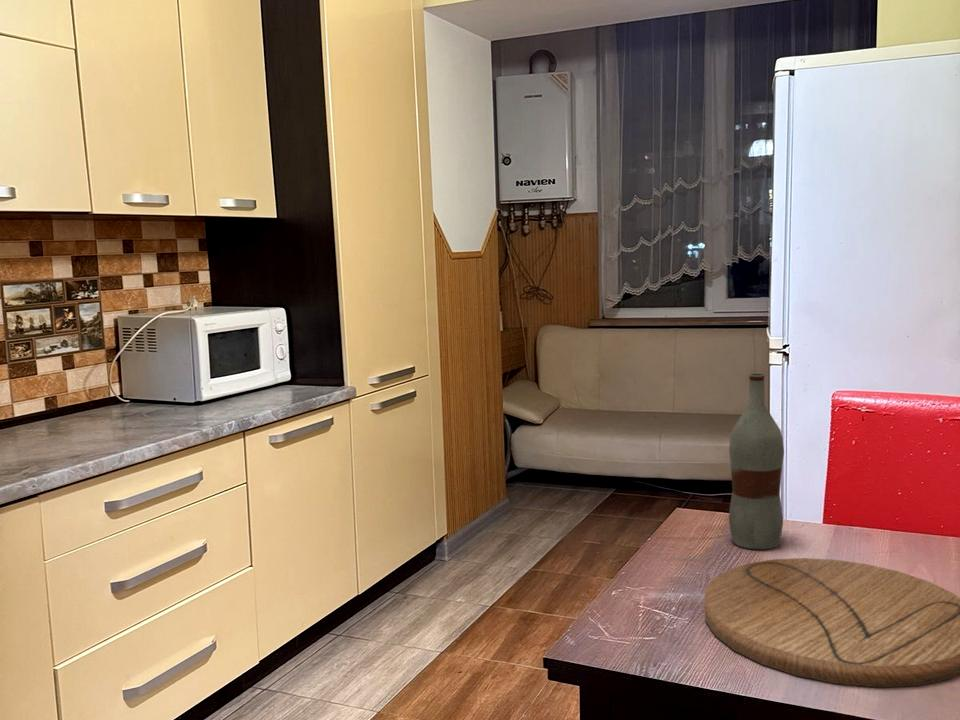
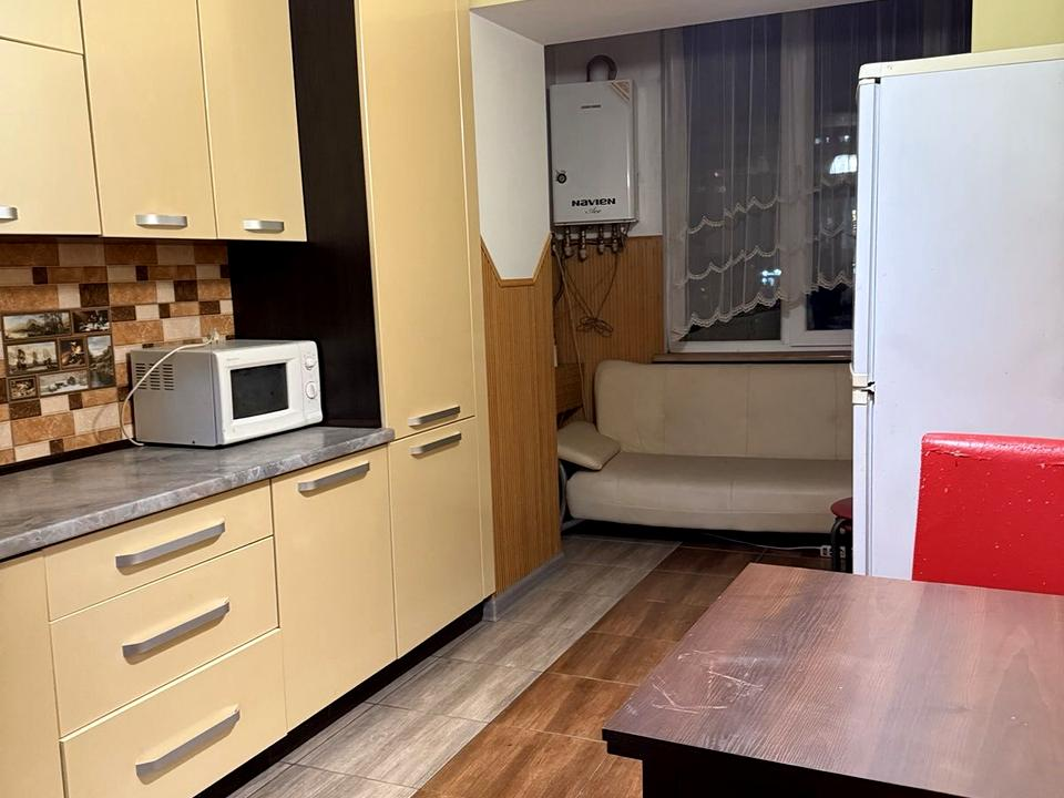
- bottle (756, 458)
- cutting board (835, 613)
